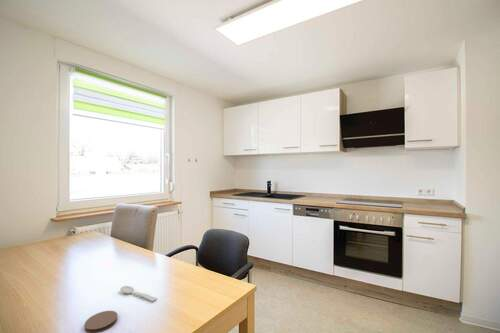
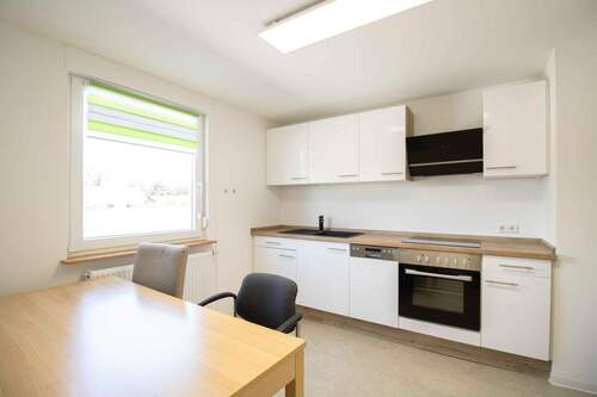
- spoon (138, 292)
- coaster (101, 321)
